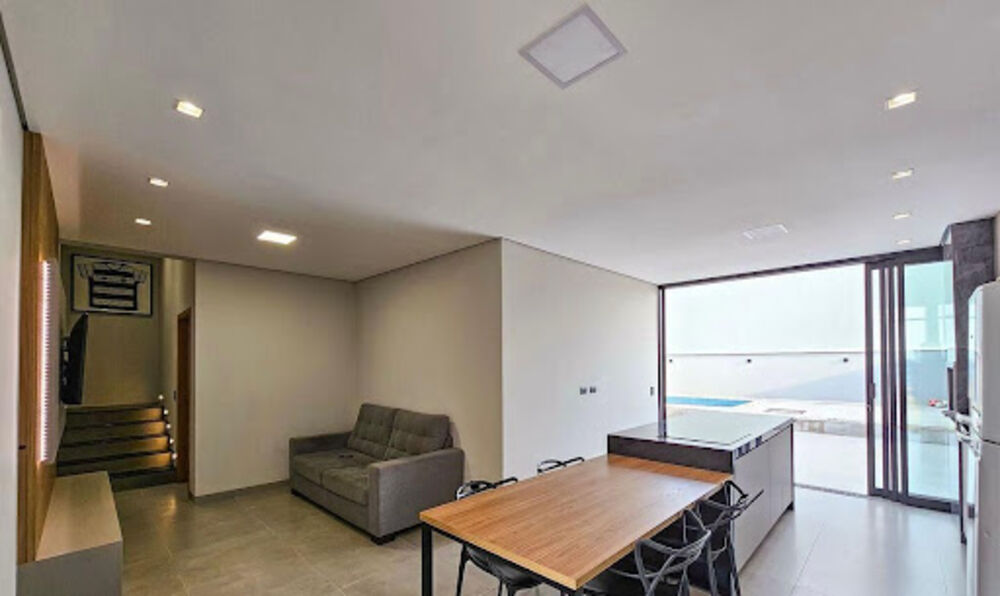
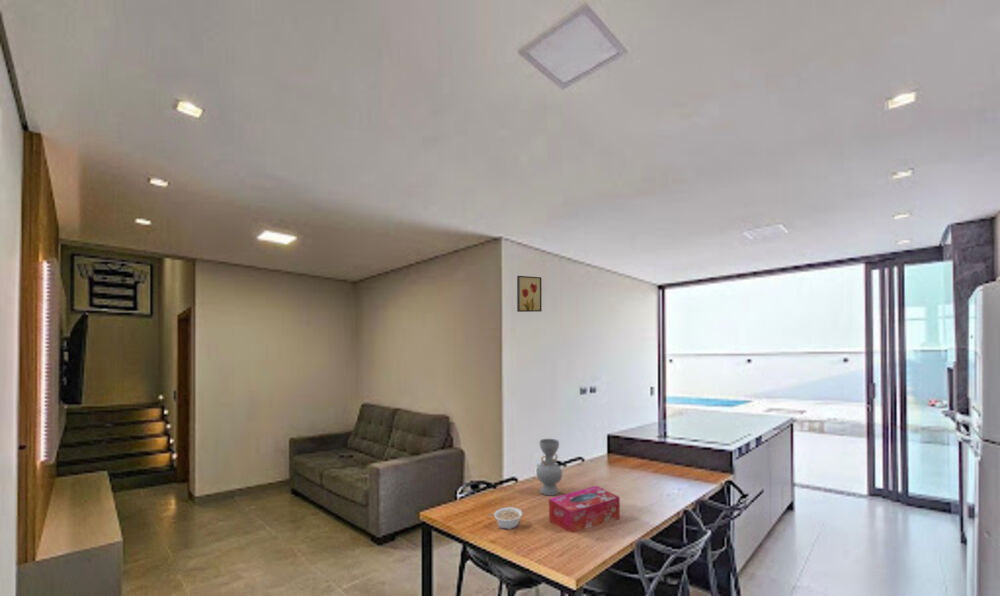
+ legume (507, 518)
+ decorative vase (549, 467)
+ wall art (529, 294)
+ tissue box (584, 508)
